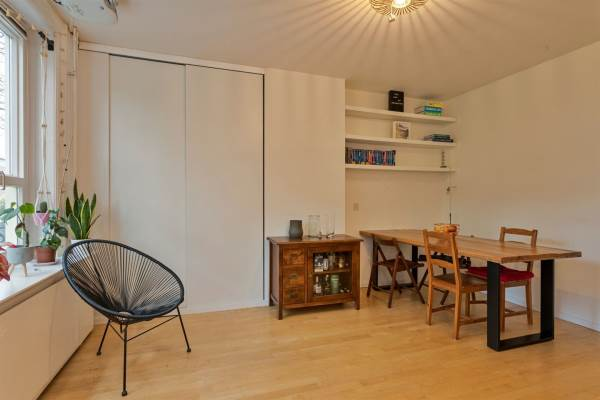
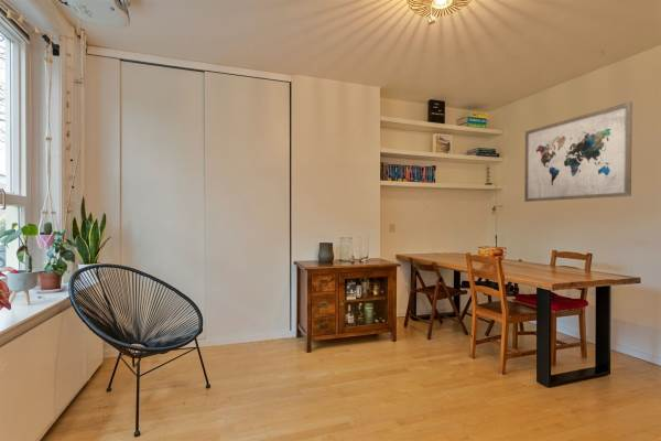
+ wall art (570, 159)
